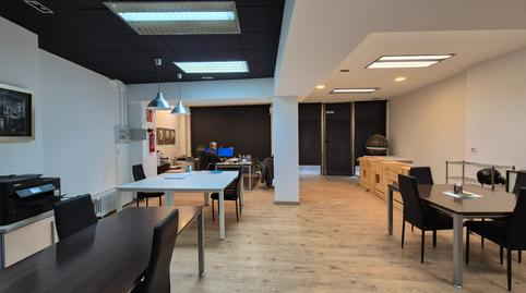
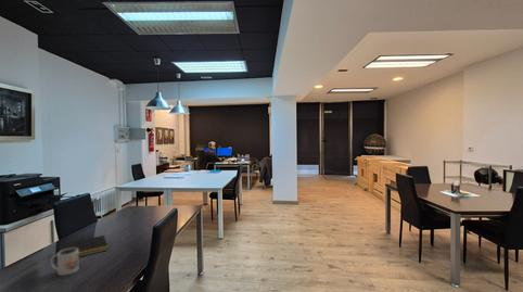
+ notepad (84, 246)
+ mug (64, 261)
